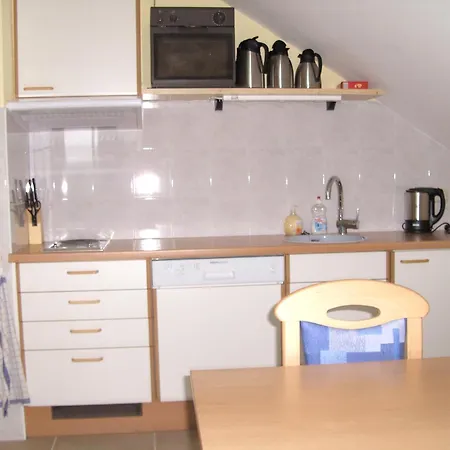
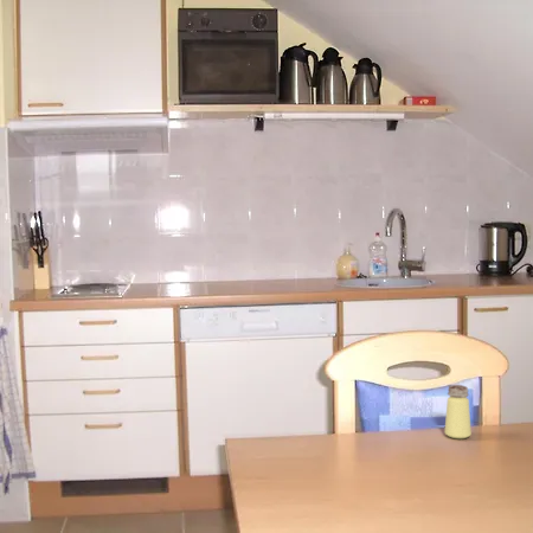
+ saltshaker (457, 410)
